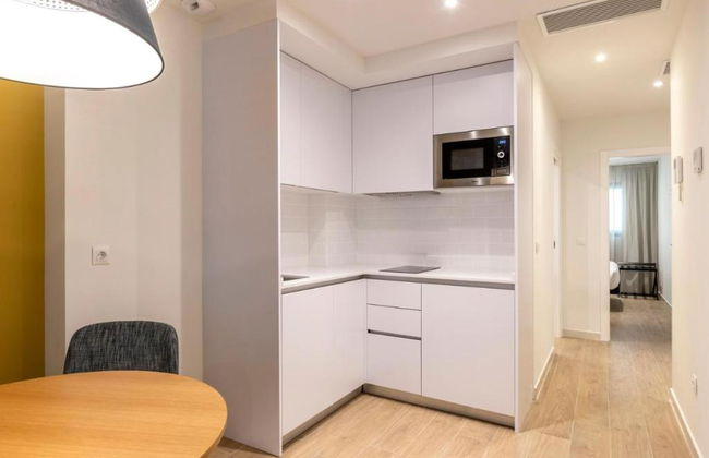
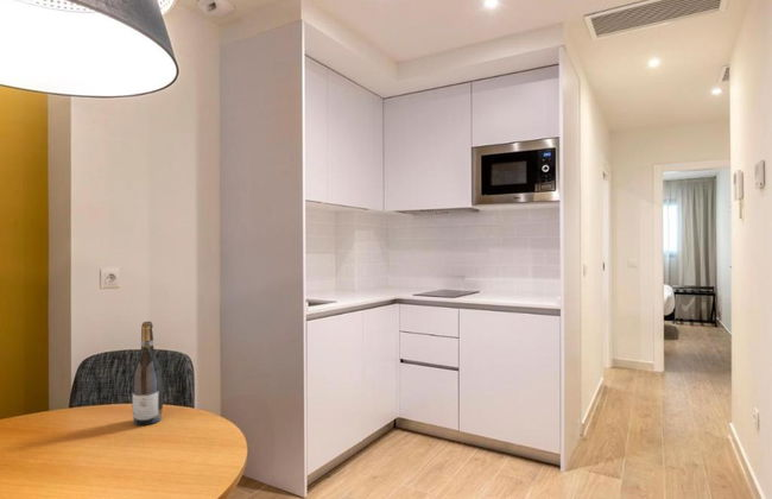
+ wine bottle (147, 371)
